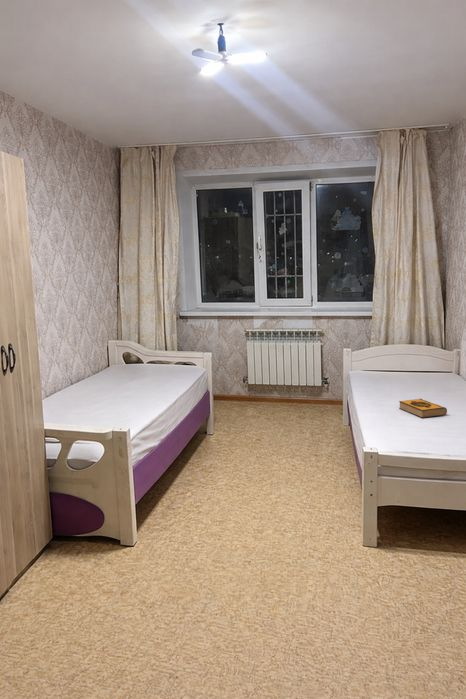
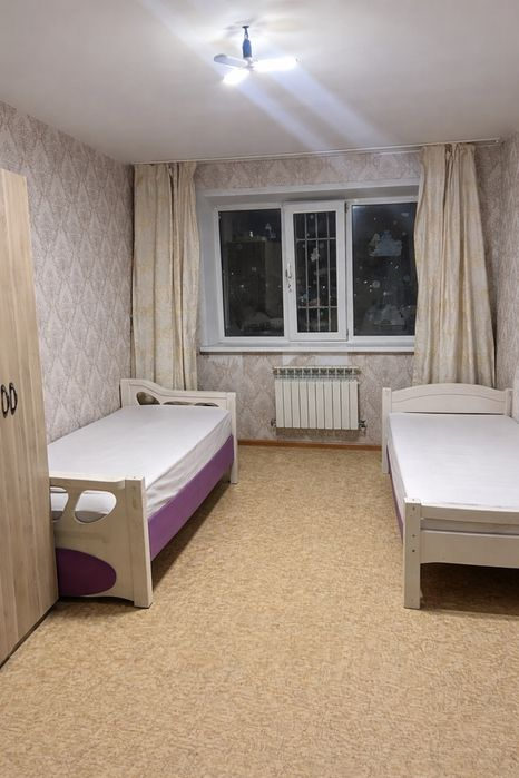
- hardback book (422, 407)
